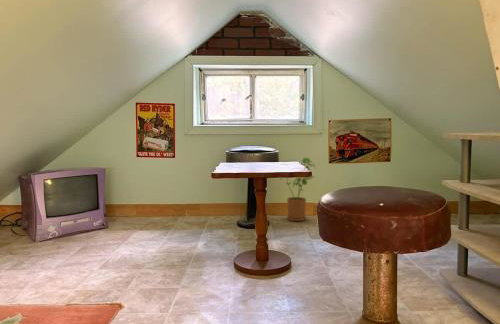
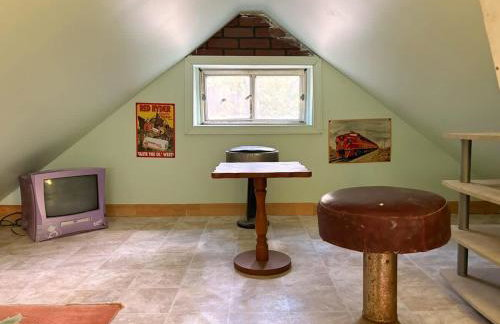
- house plant (300, 188)
